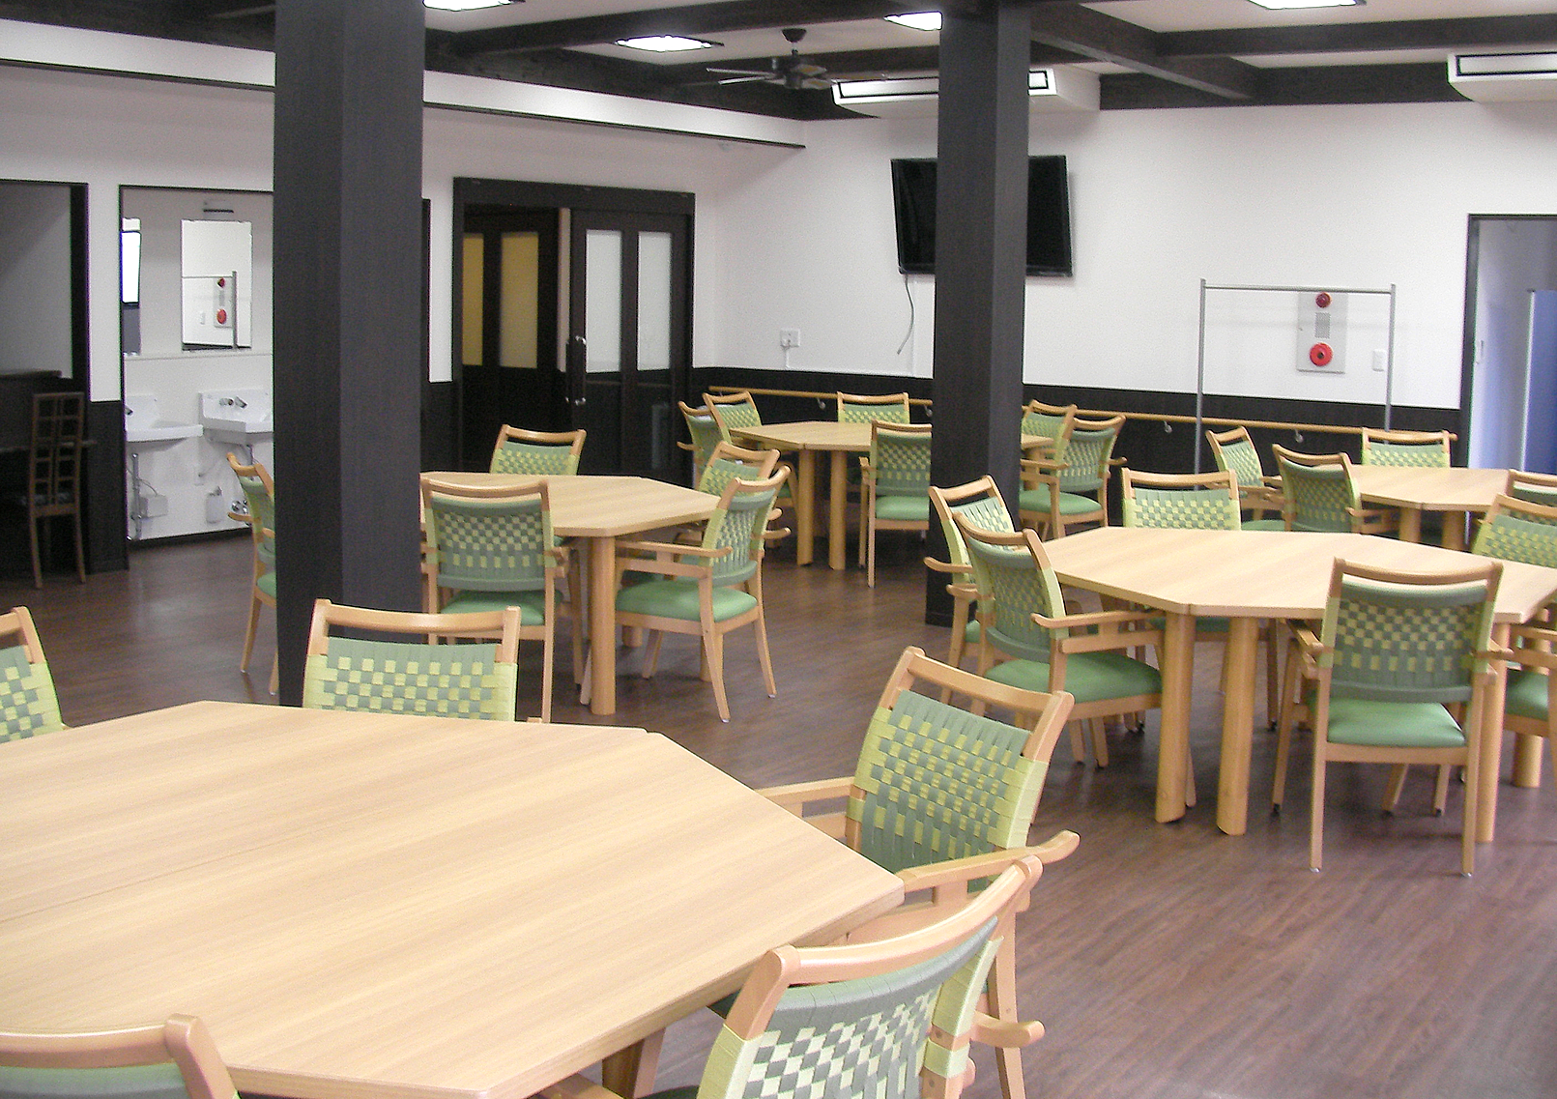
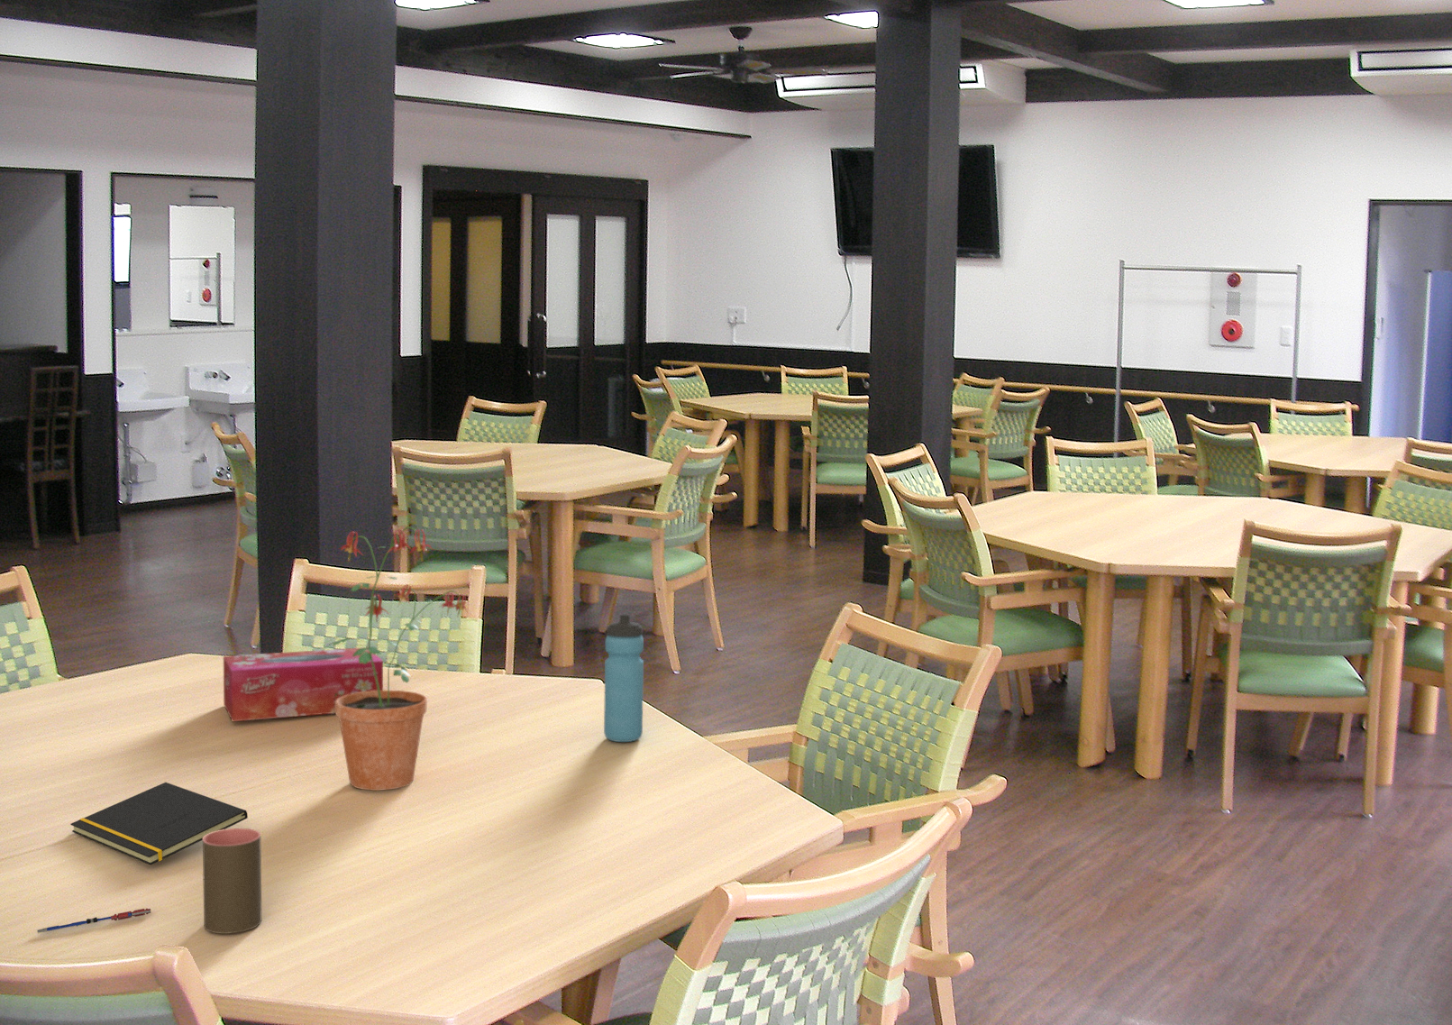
+ notepad (159, 821)
+ tissue box (303, 682)
+ cup (232, 880)
+ pen (94, 920)
+ potted plant (394, 653)
+ water bottle (623, 676)
